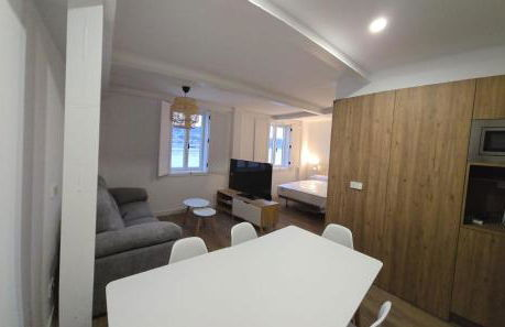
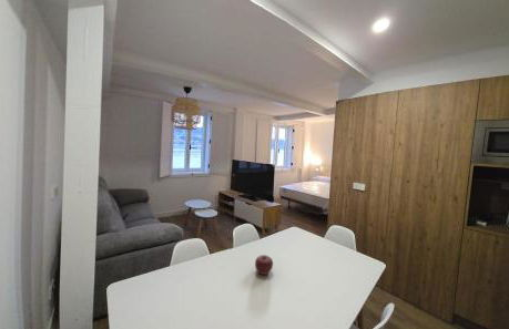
+ apple (264, 265)
